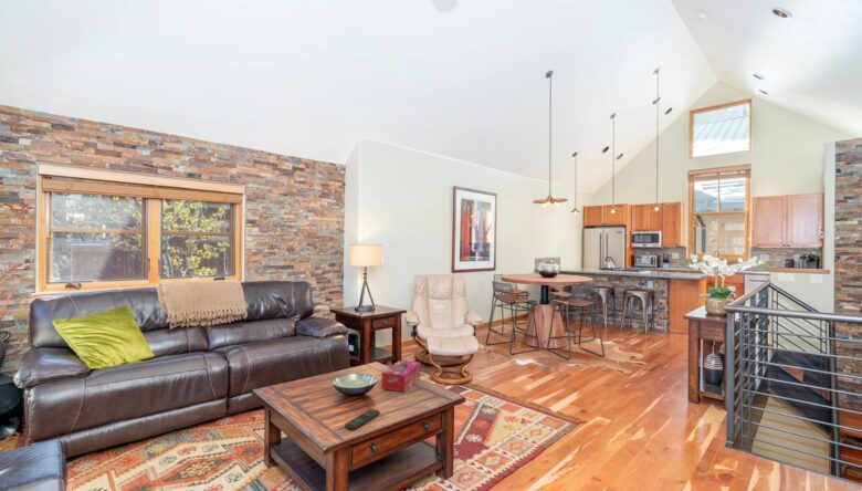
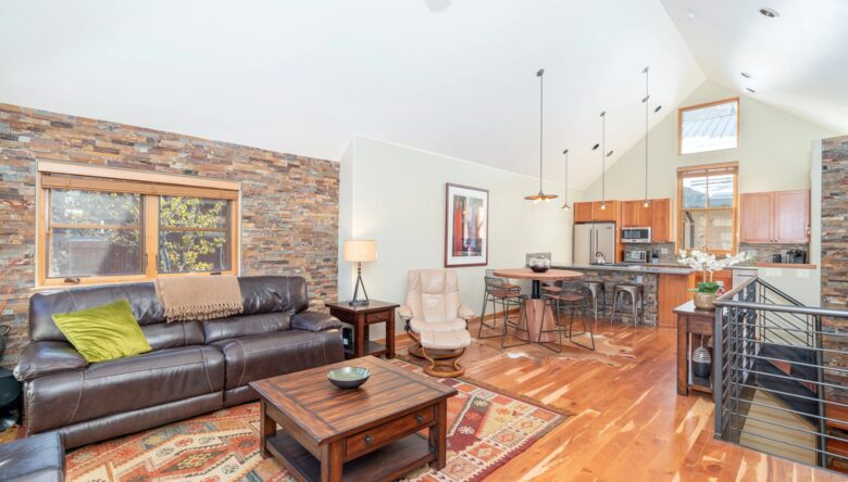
- tissue box (401, 375)
- remote control (362, 418)
